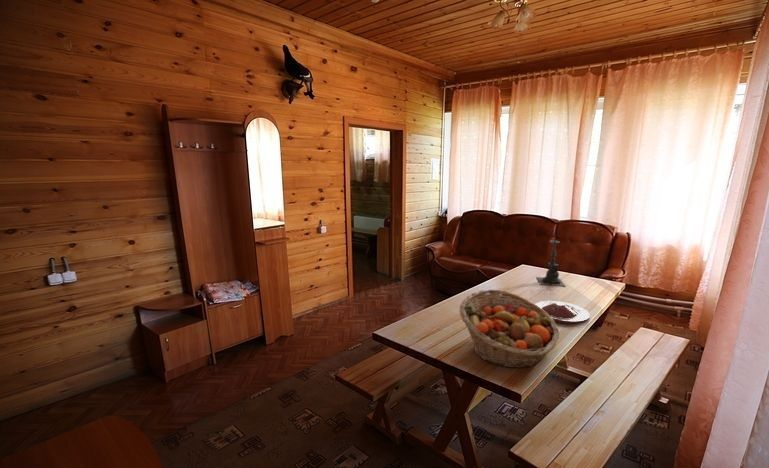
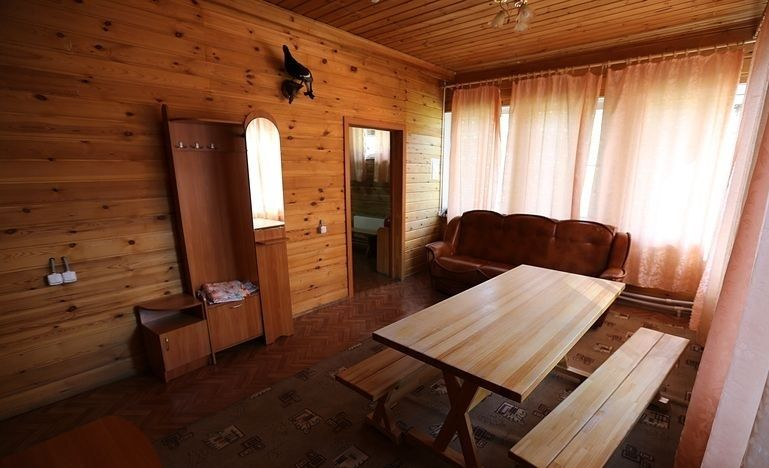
- plate (560, 308)
- candle holder (552, 258)
- fruit basket (507, 326)
